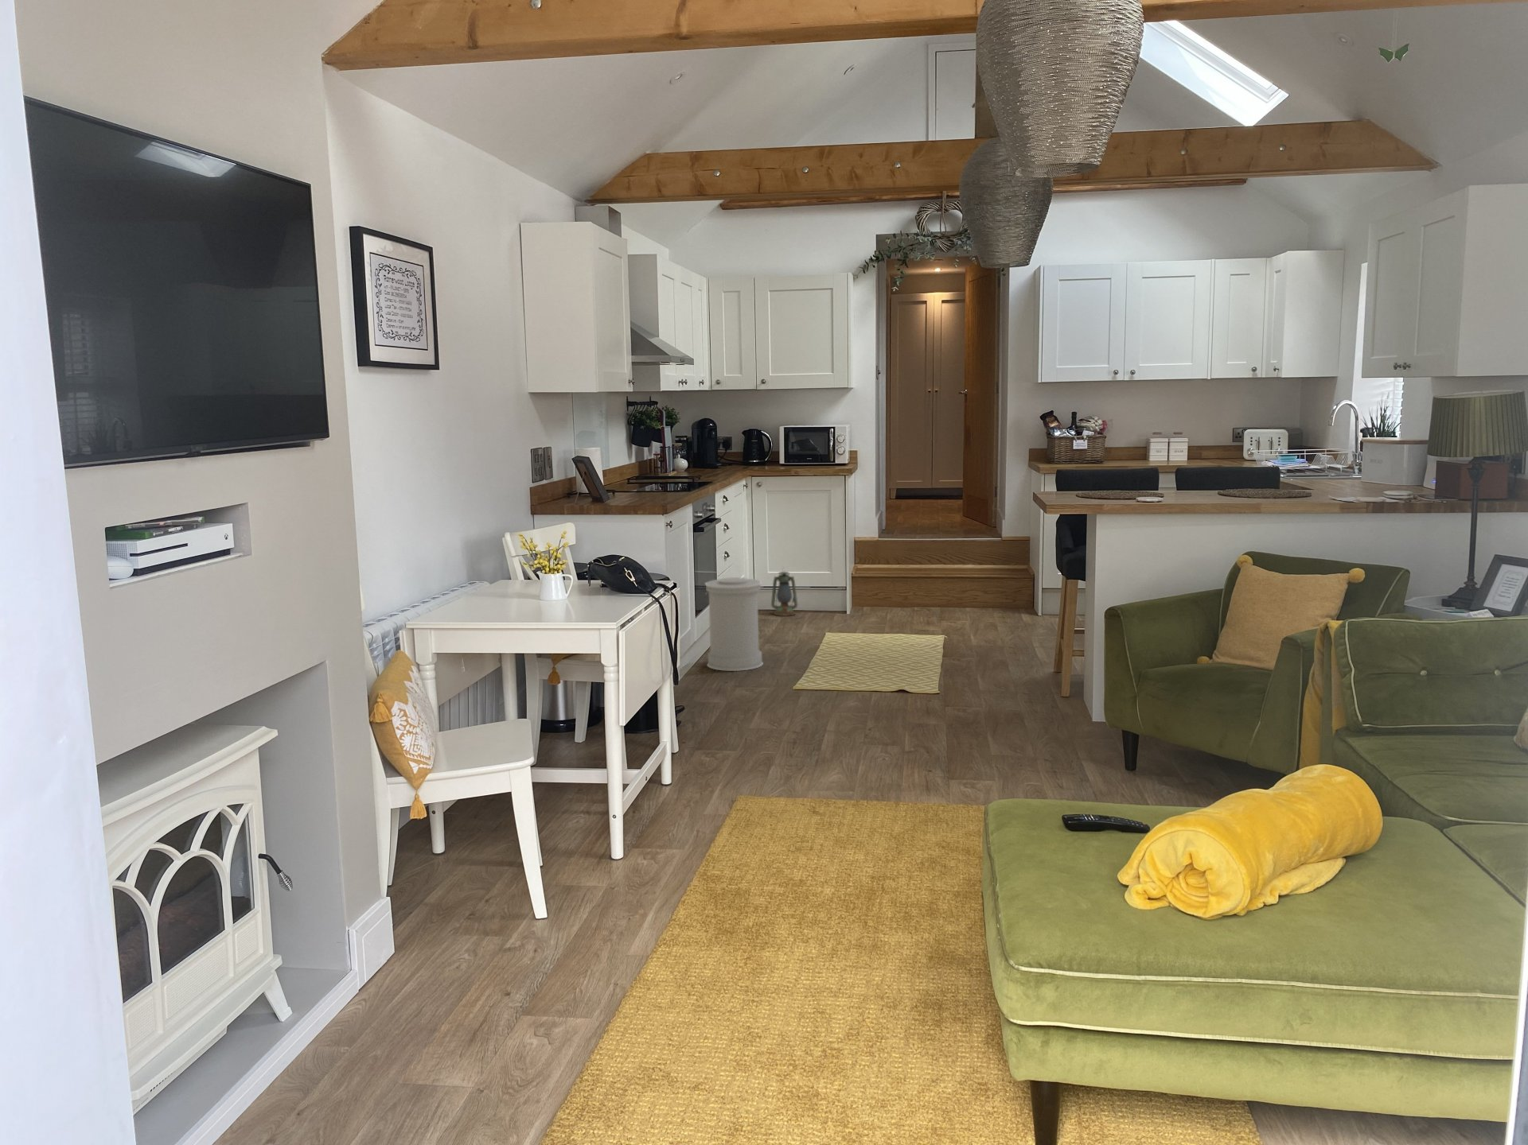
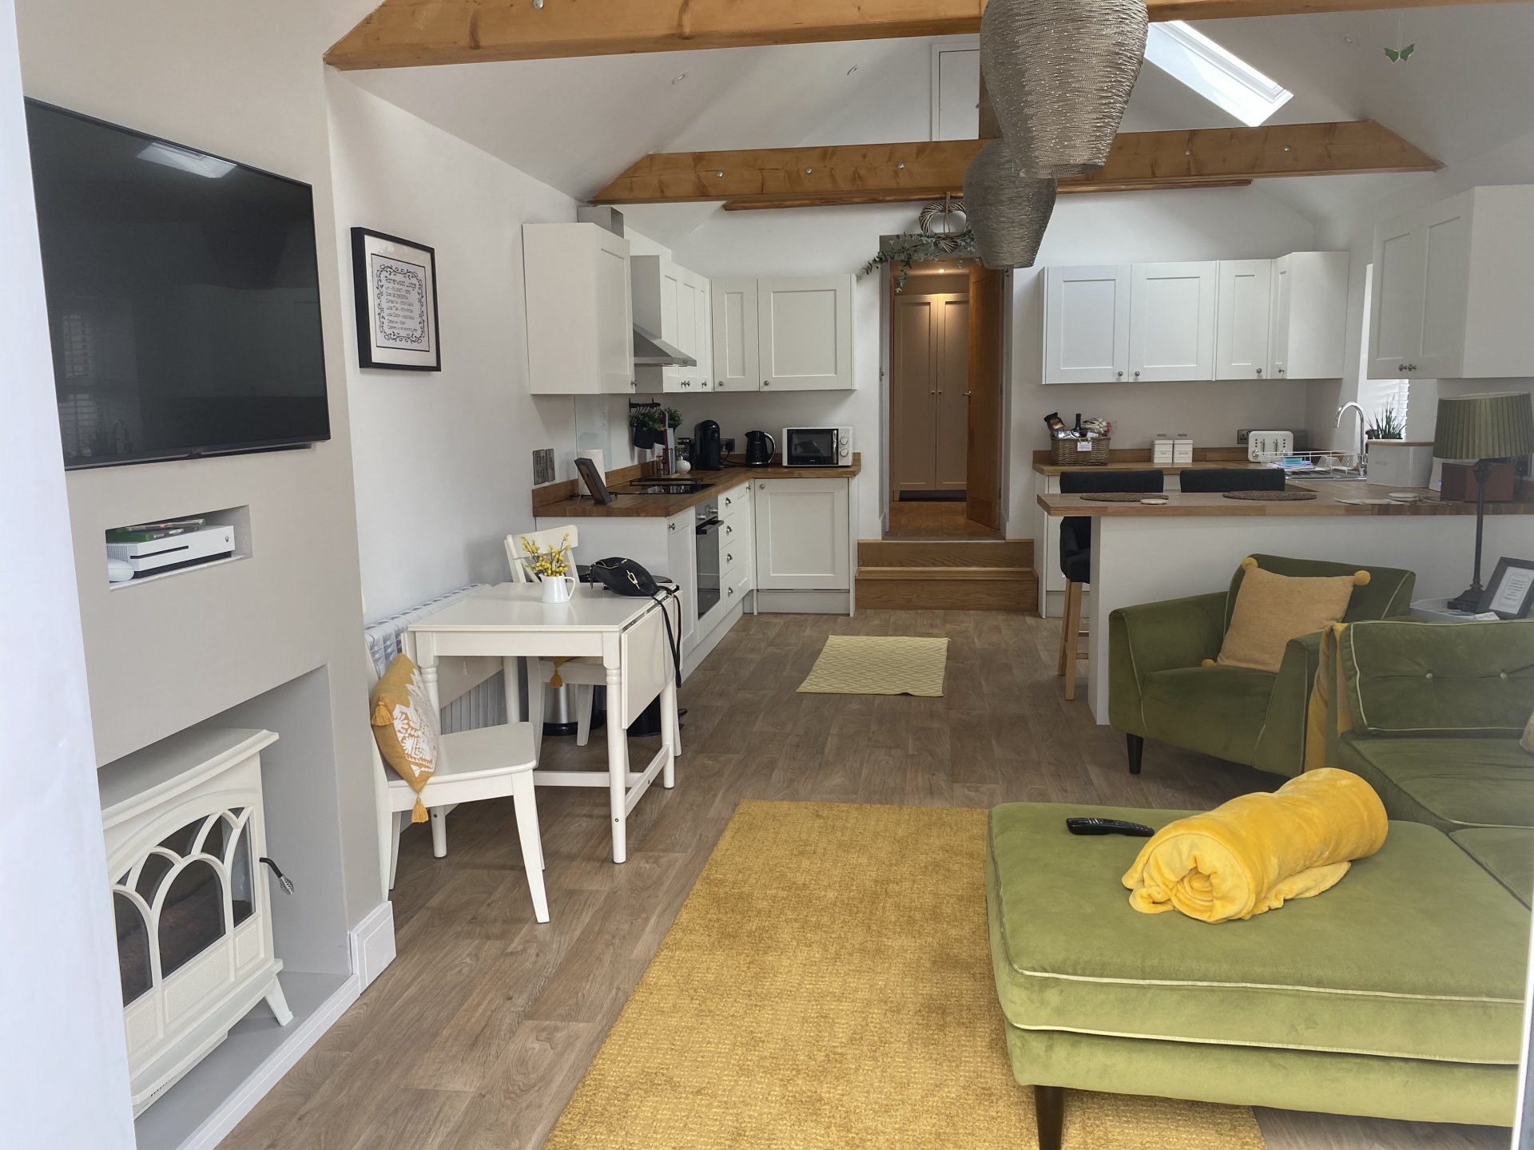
- lantern (784, 591)
- trash can (734, 622)
